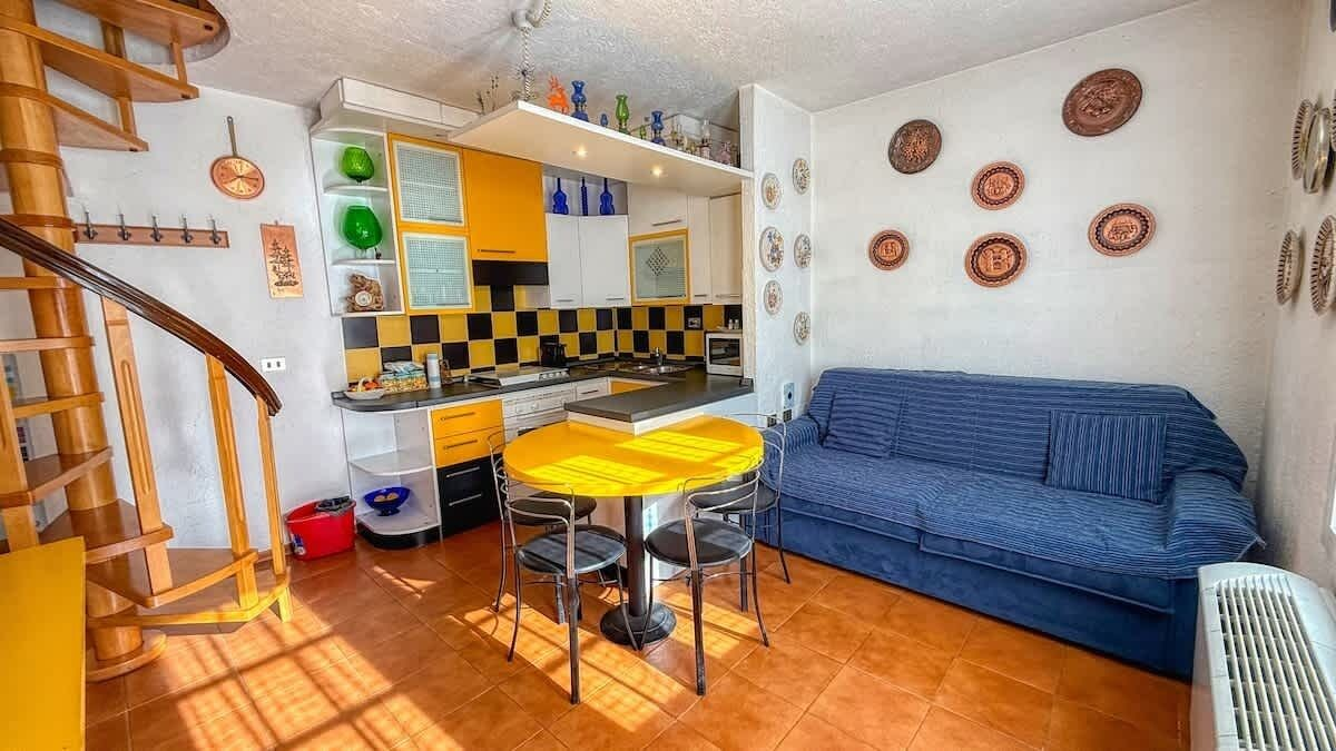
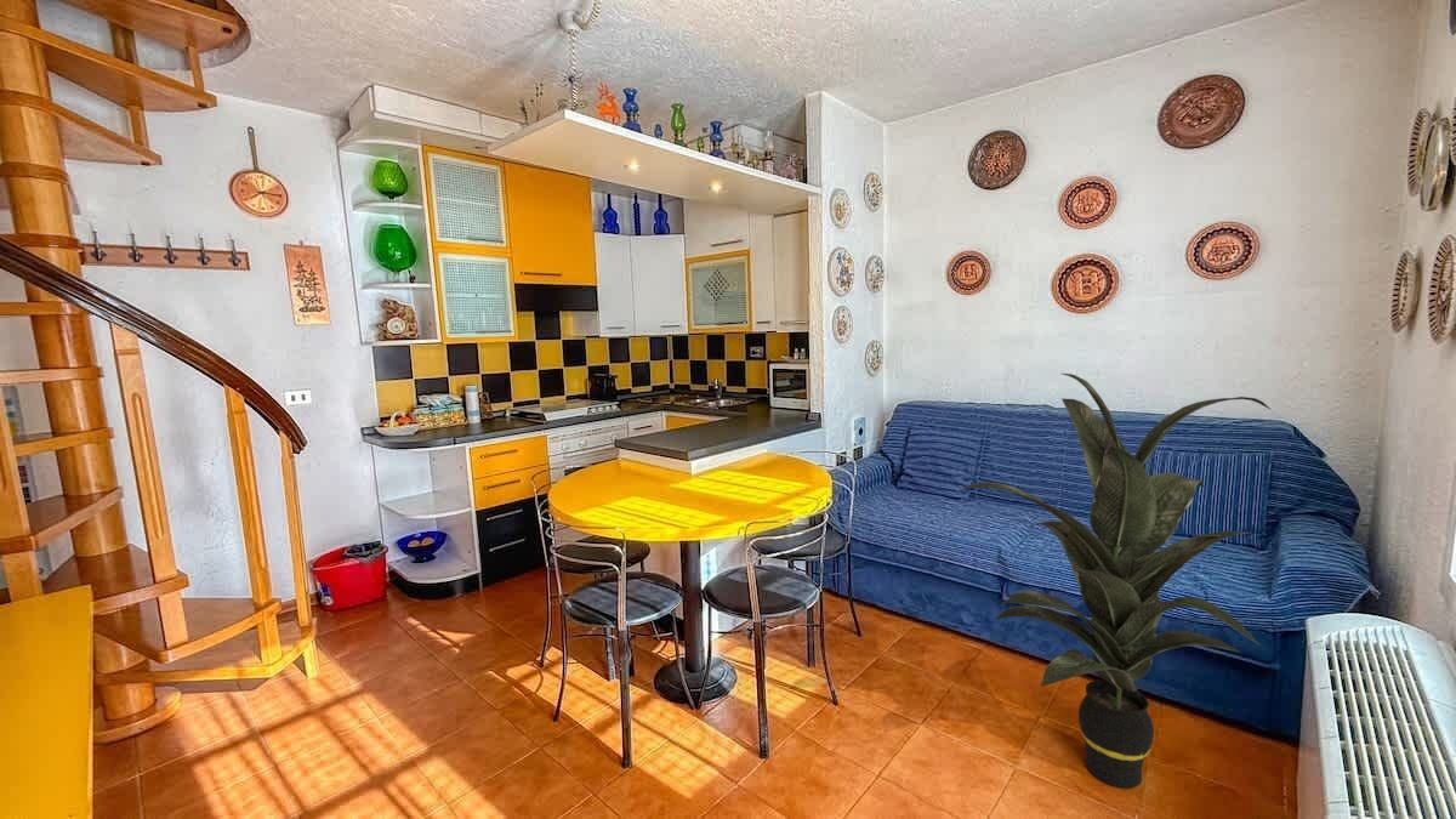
+ indoor plant (1105, 574)
